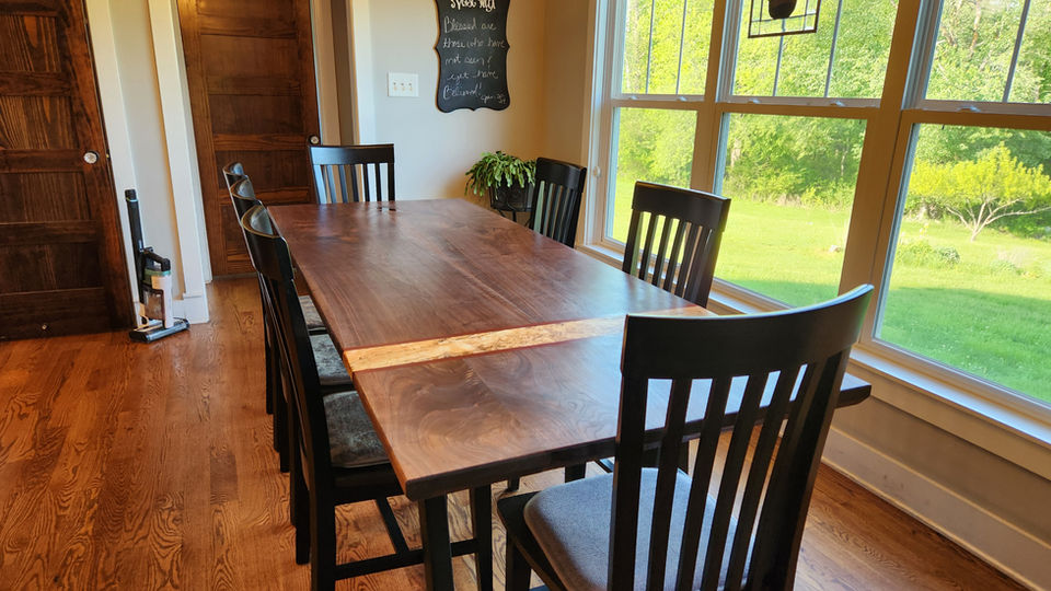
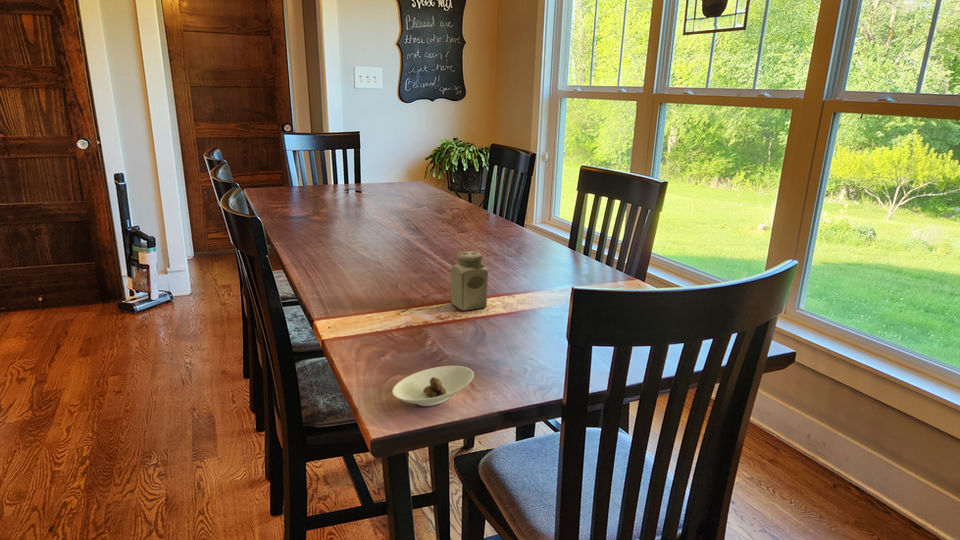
+ saucer (434, 387)
+ salt shaker (469, 279)
